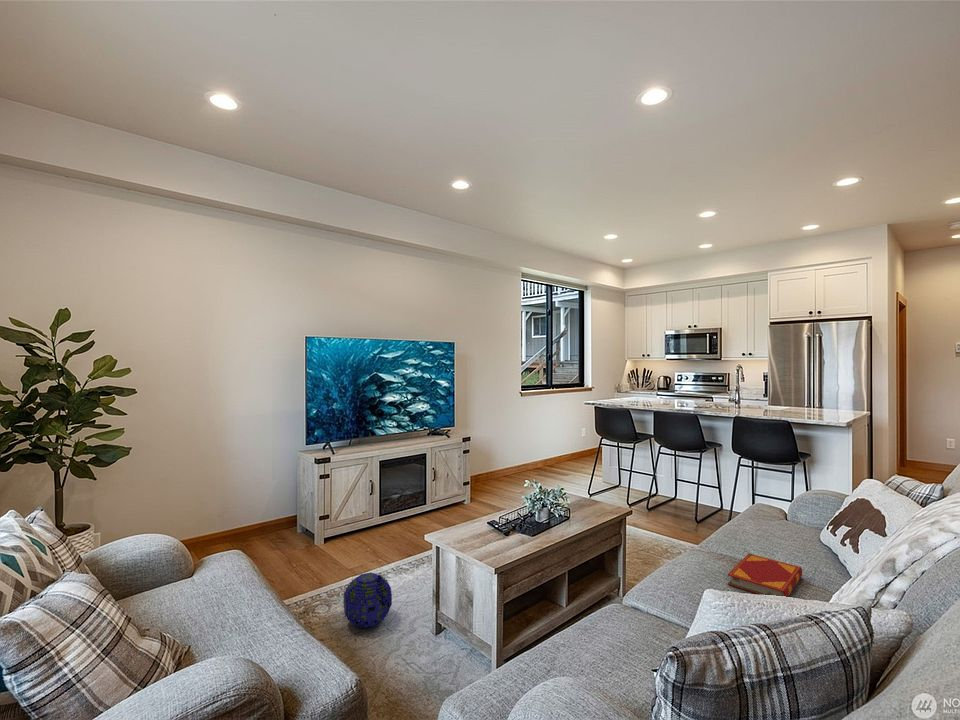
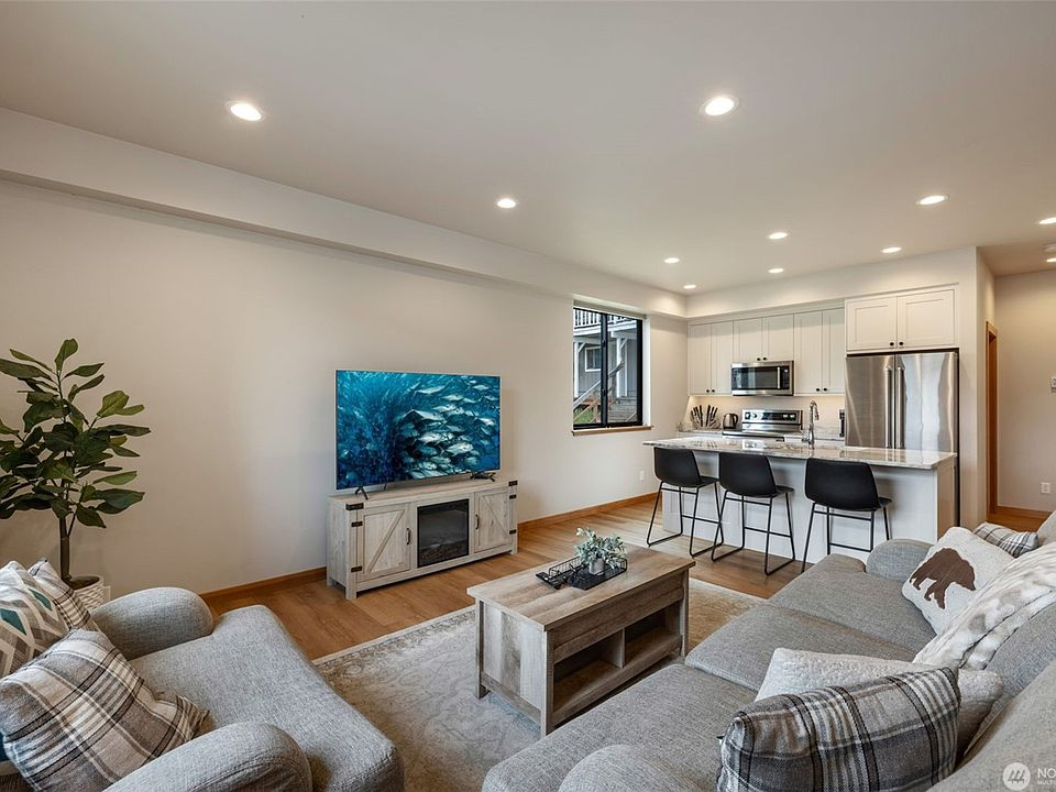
- ball (367, 598)
- hardback book (765, 575)
